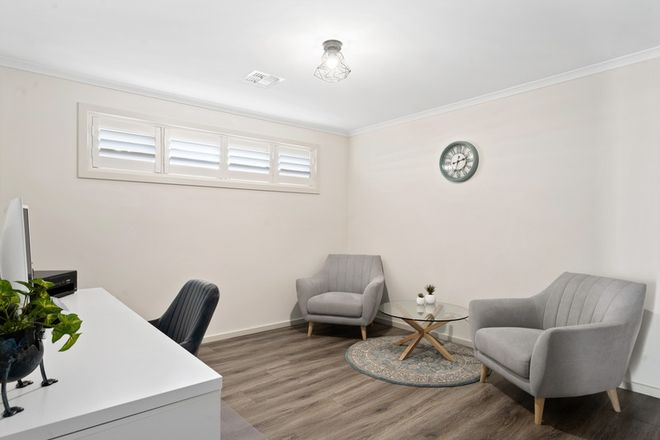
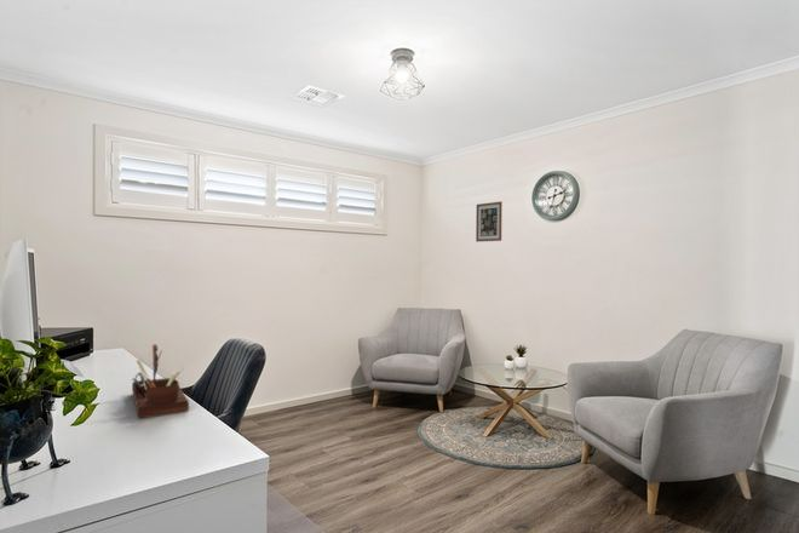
+ wall art (488, 222)
+ desk organizer (157, 379)
